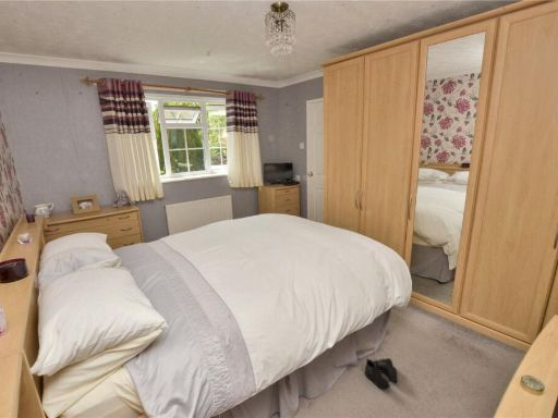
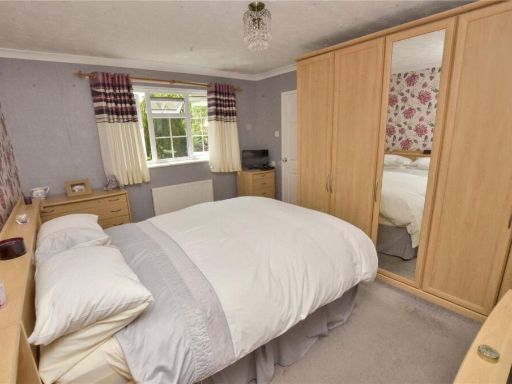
- boots (384, 367)
